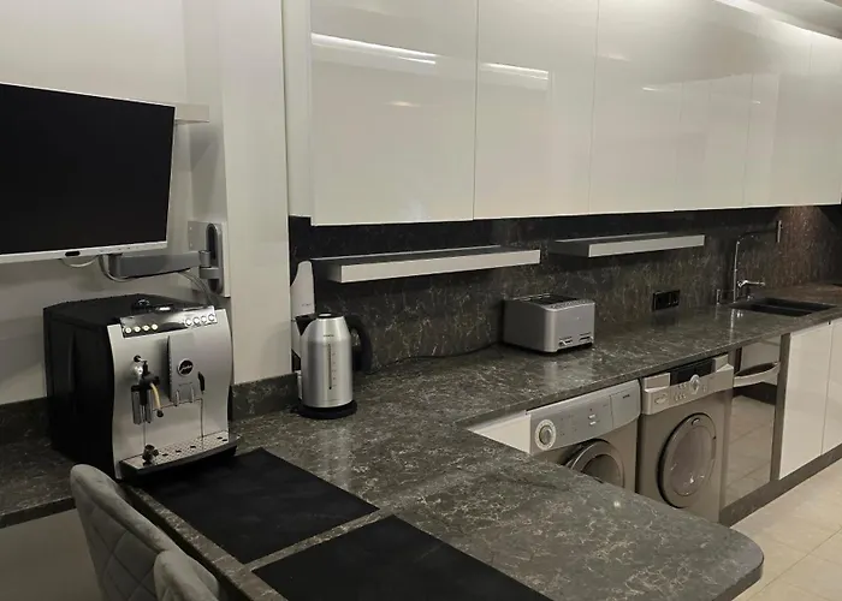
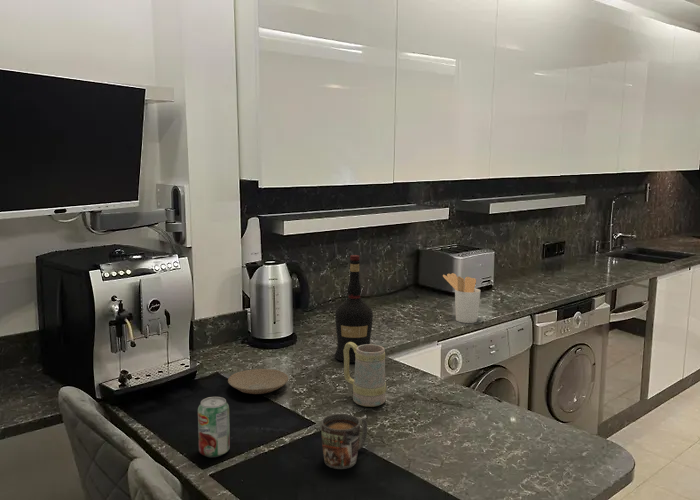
+ utensil holder (461, 296)
+ beverage can (213, 427)
+ liquor (354, 307)
+ mug (346, 438)
+ plate (258, 383)
+ mug (363, 372)
